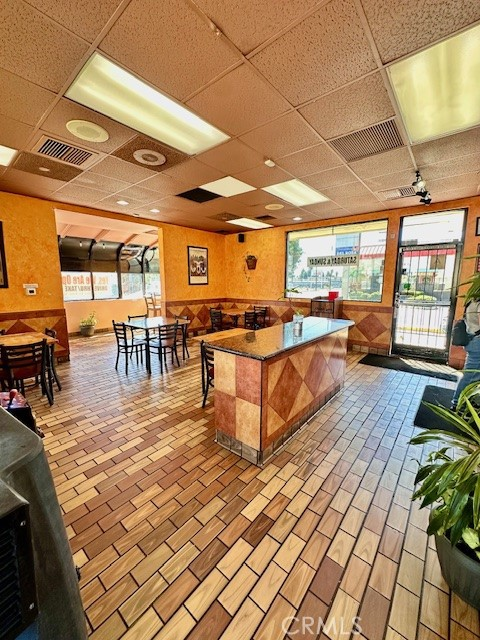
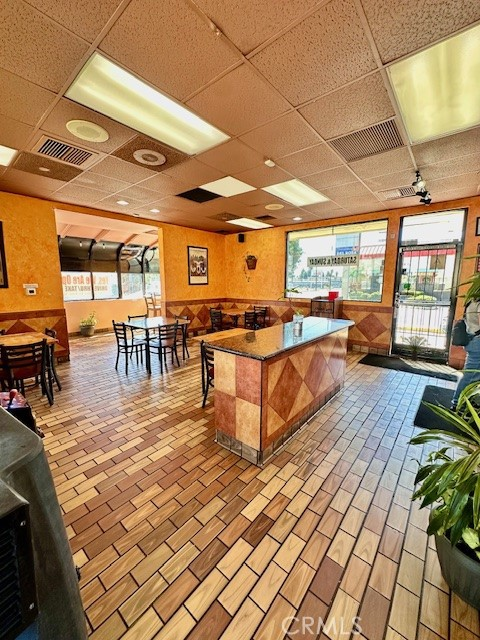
+ potted plant (416, 347)
